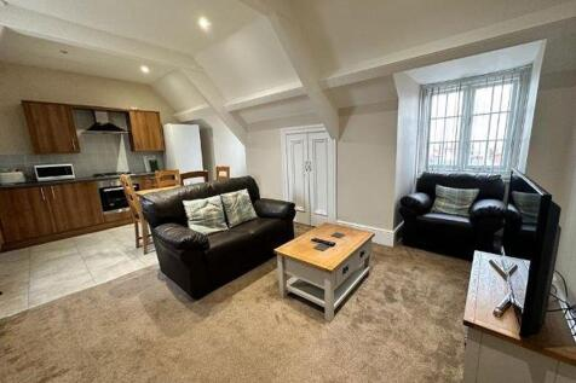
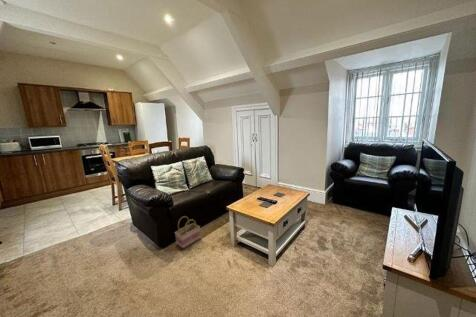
+ basket (187, 229)
